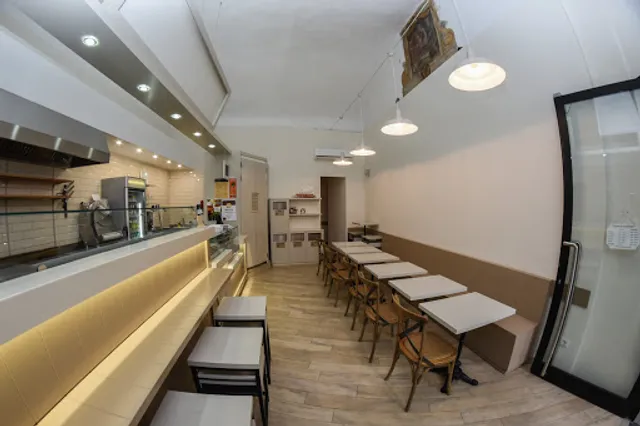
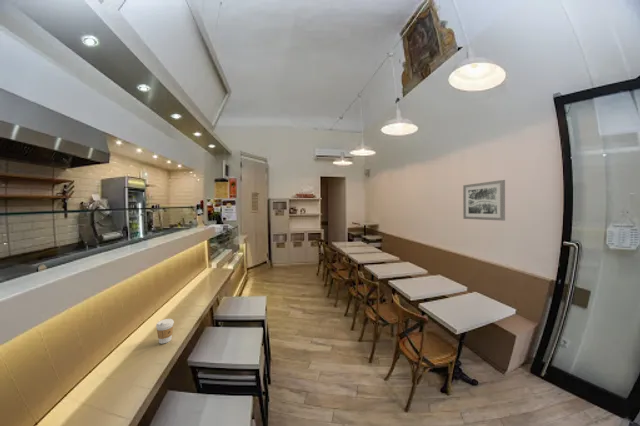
+ coffee cup (165, 330)
+ wall art (482, 201)
